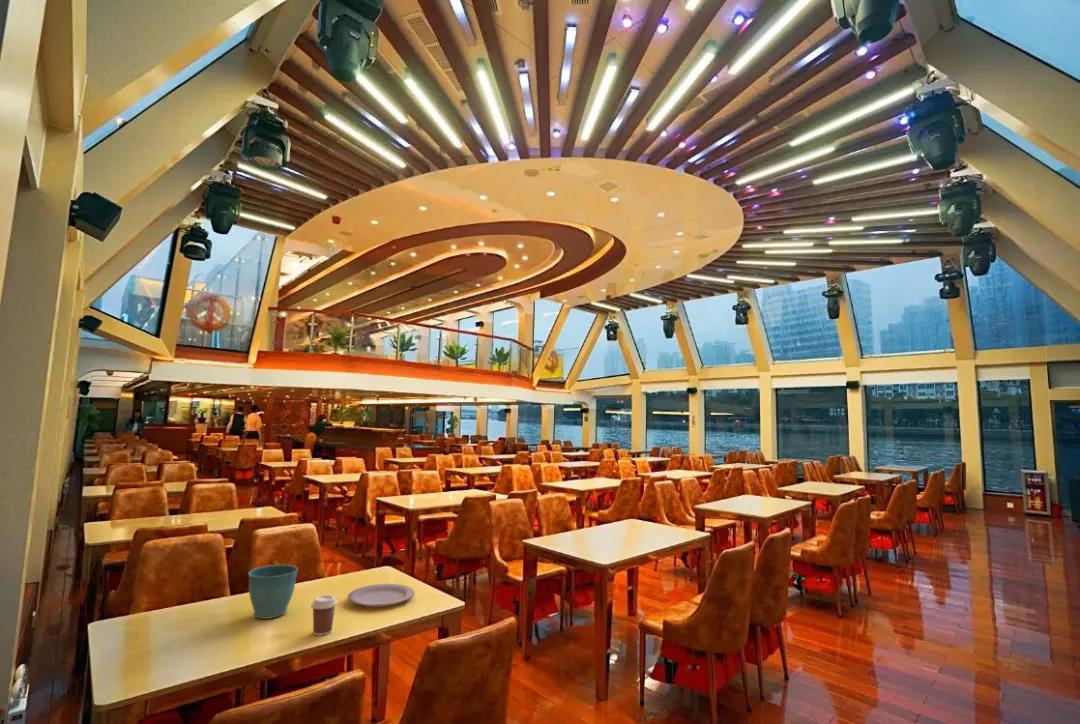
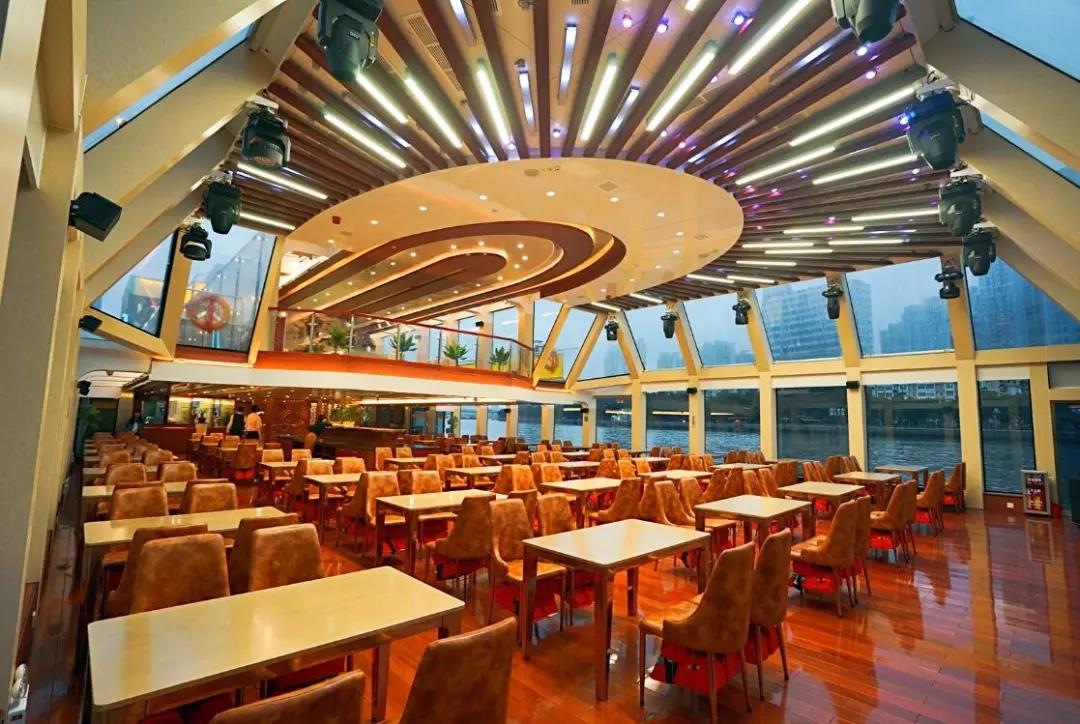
- flower pot (272, 592)
- coffee cup (323, 614)
- plate (381, 596)
